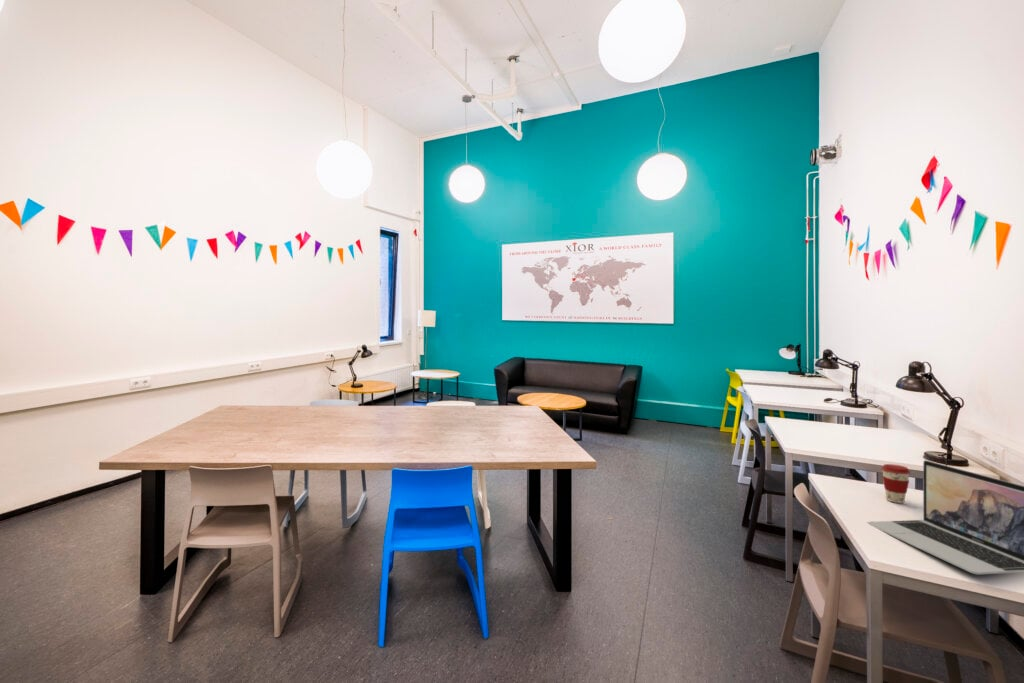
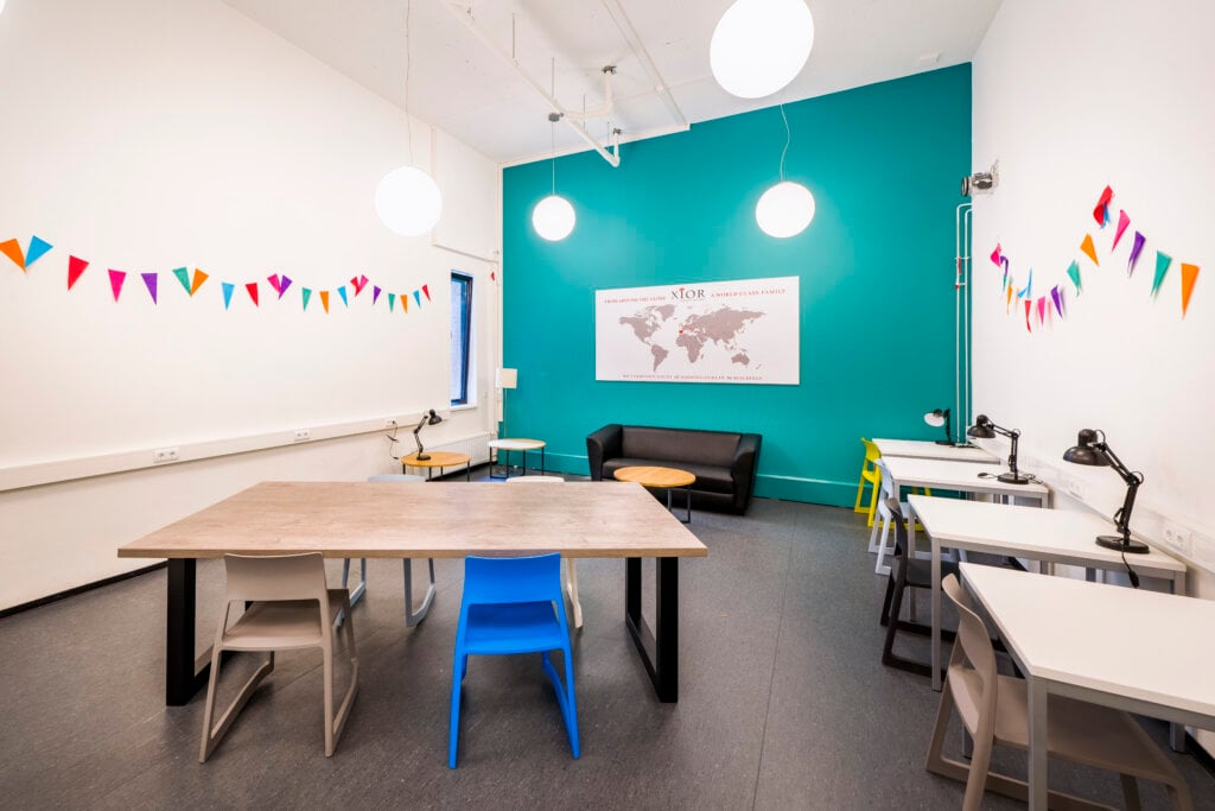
- coffee cup (895, 483)
- laptop (946, 510)
